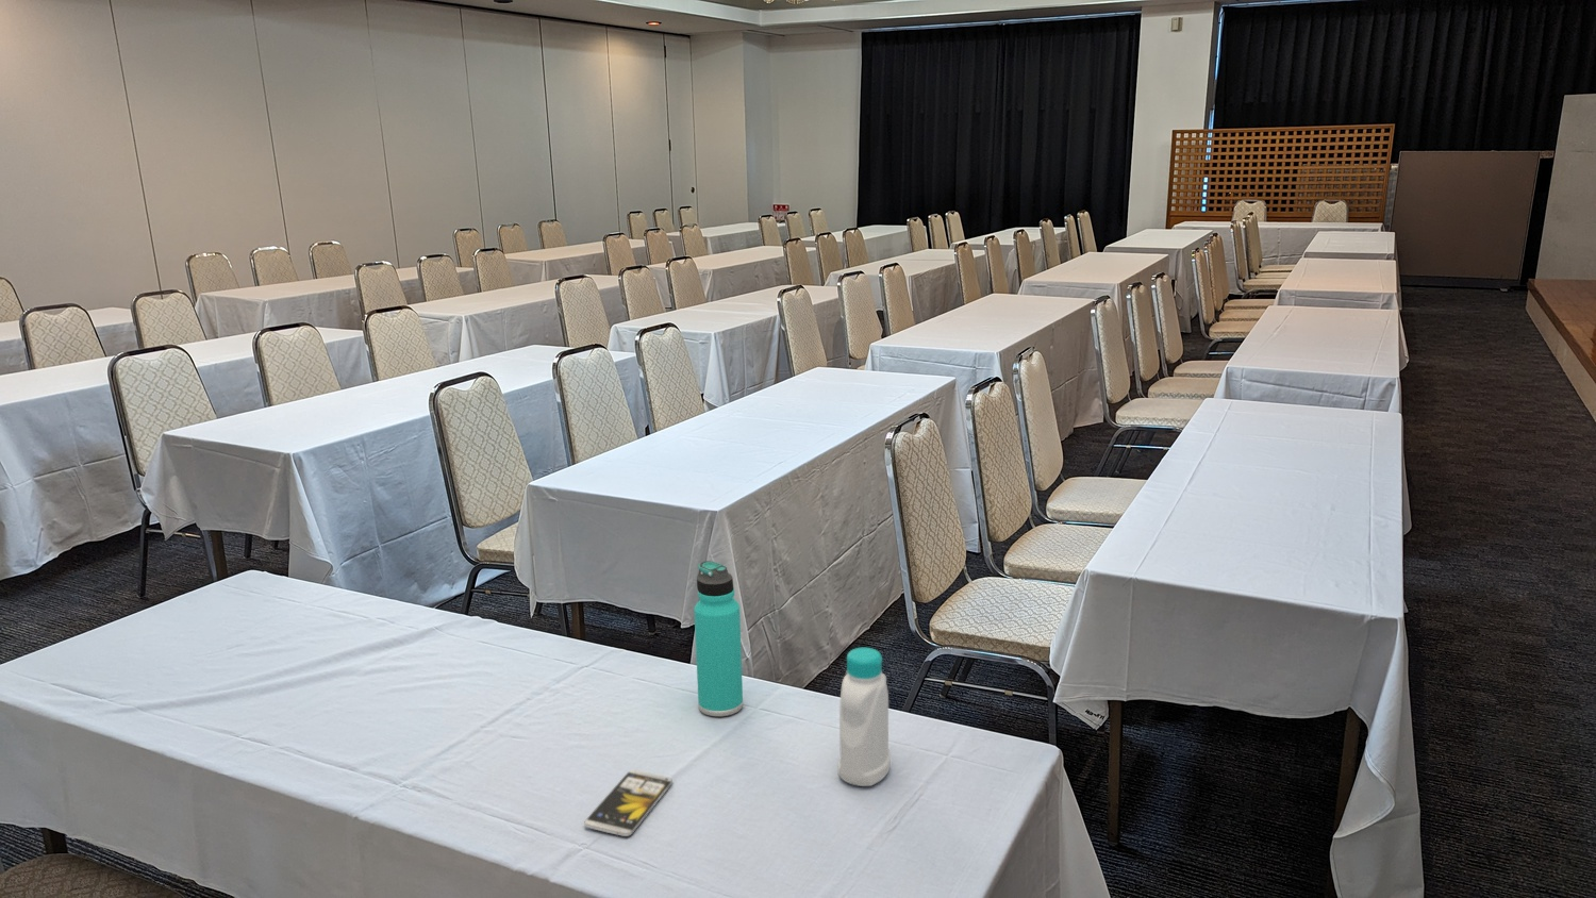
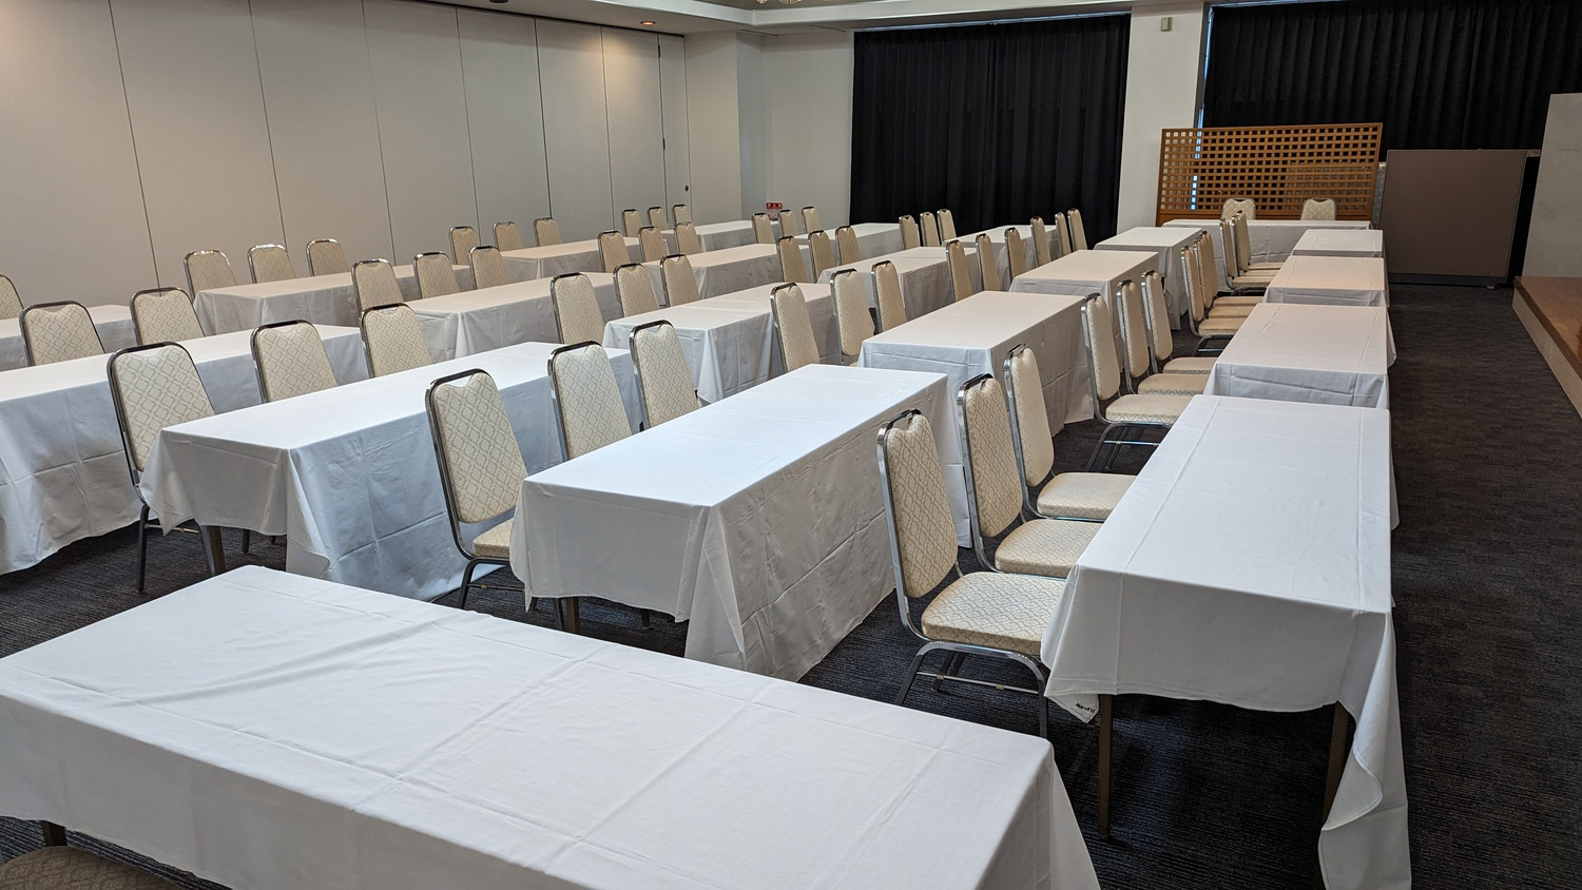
- smartphone (630, 802)
- bottle (864, 714)
- thermos bottle (717, 636)
